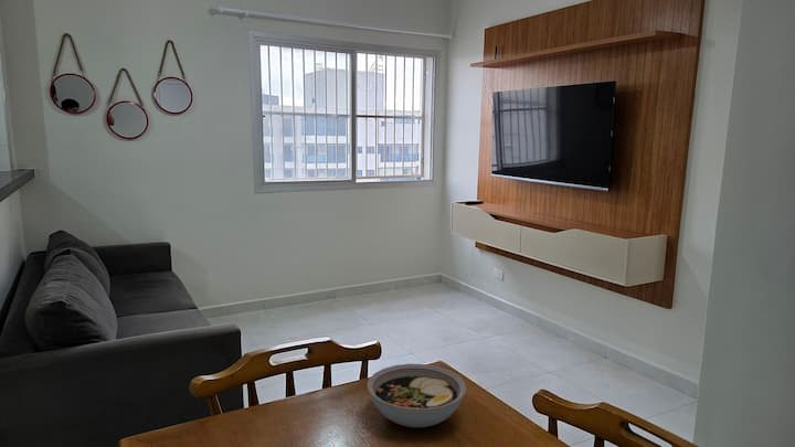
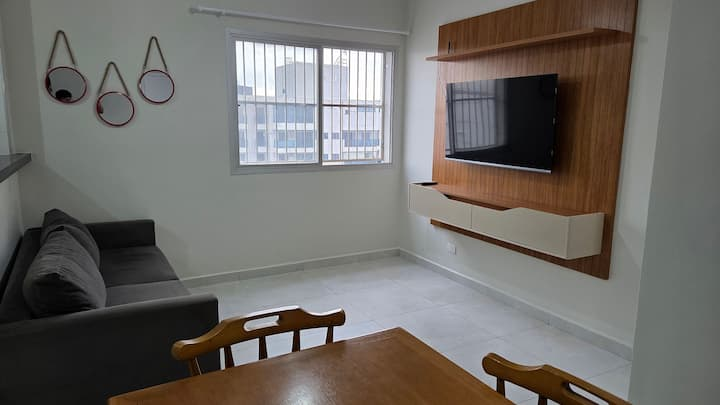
- bowl (415, 400)
